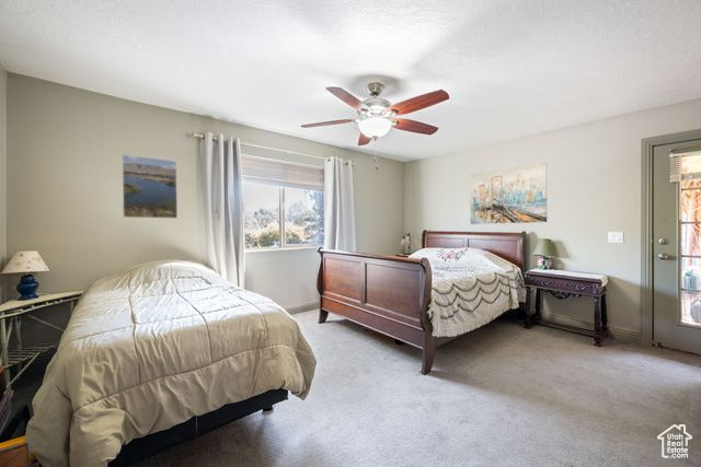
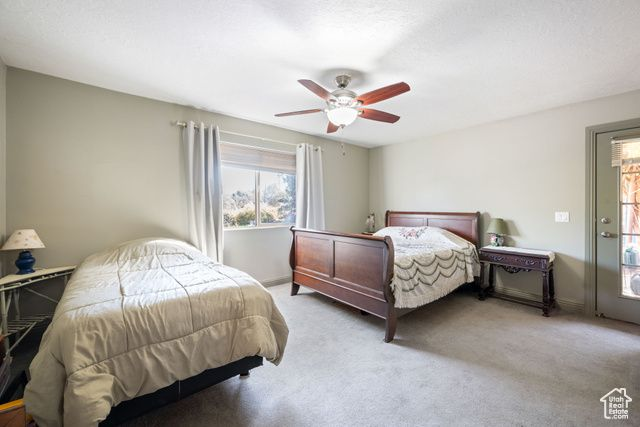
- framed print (150, 188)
- wall art (505, 196)
